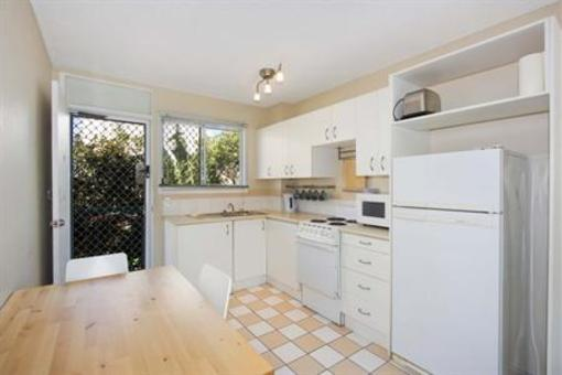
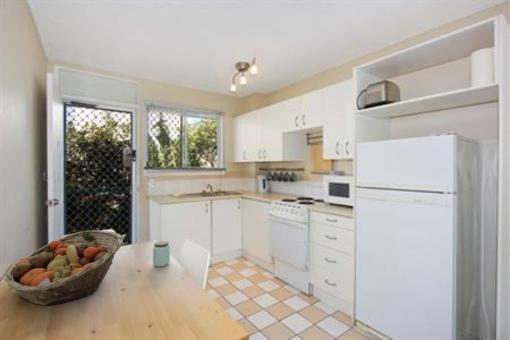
+ peanut butter (161, 253)
+ fruit basket (69, 263)
